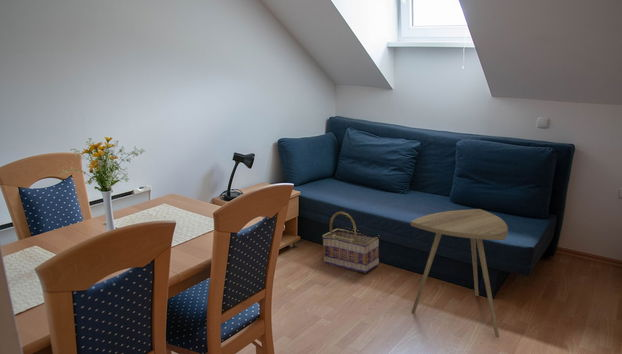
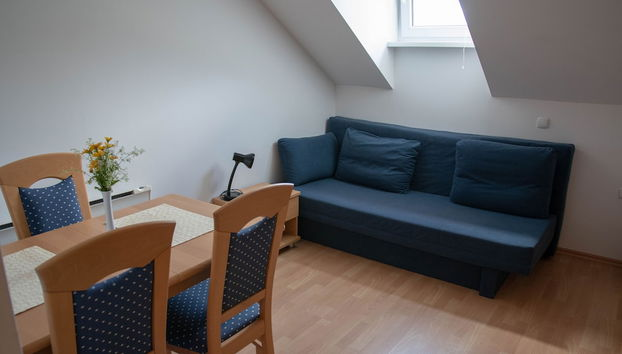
- basket (350, 236)
- side table (473, 266)
